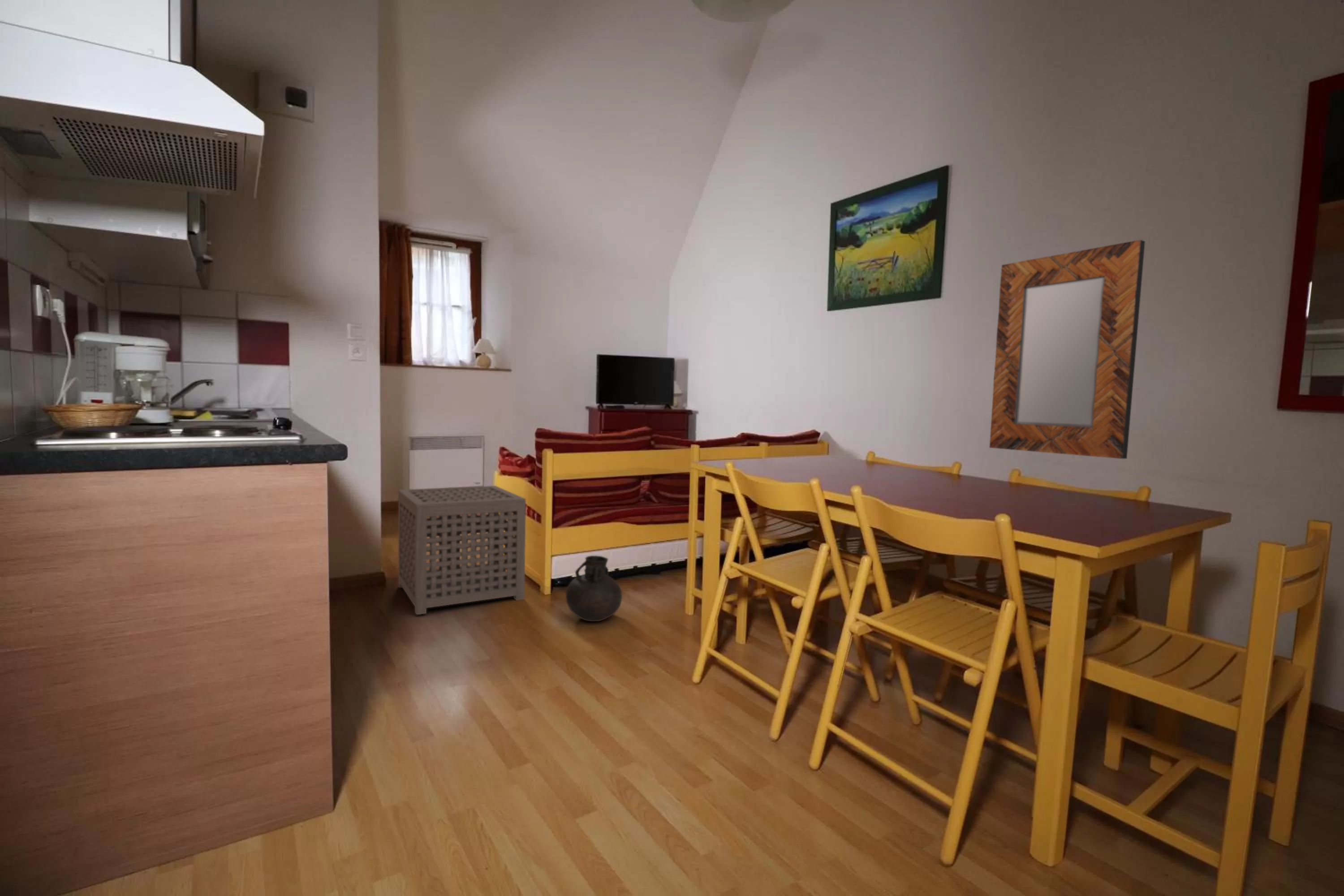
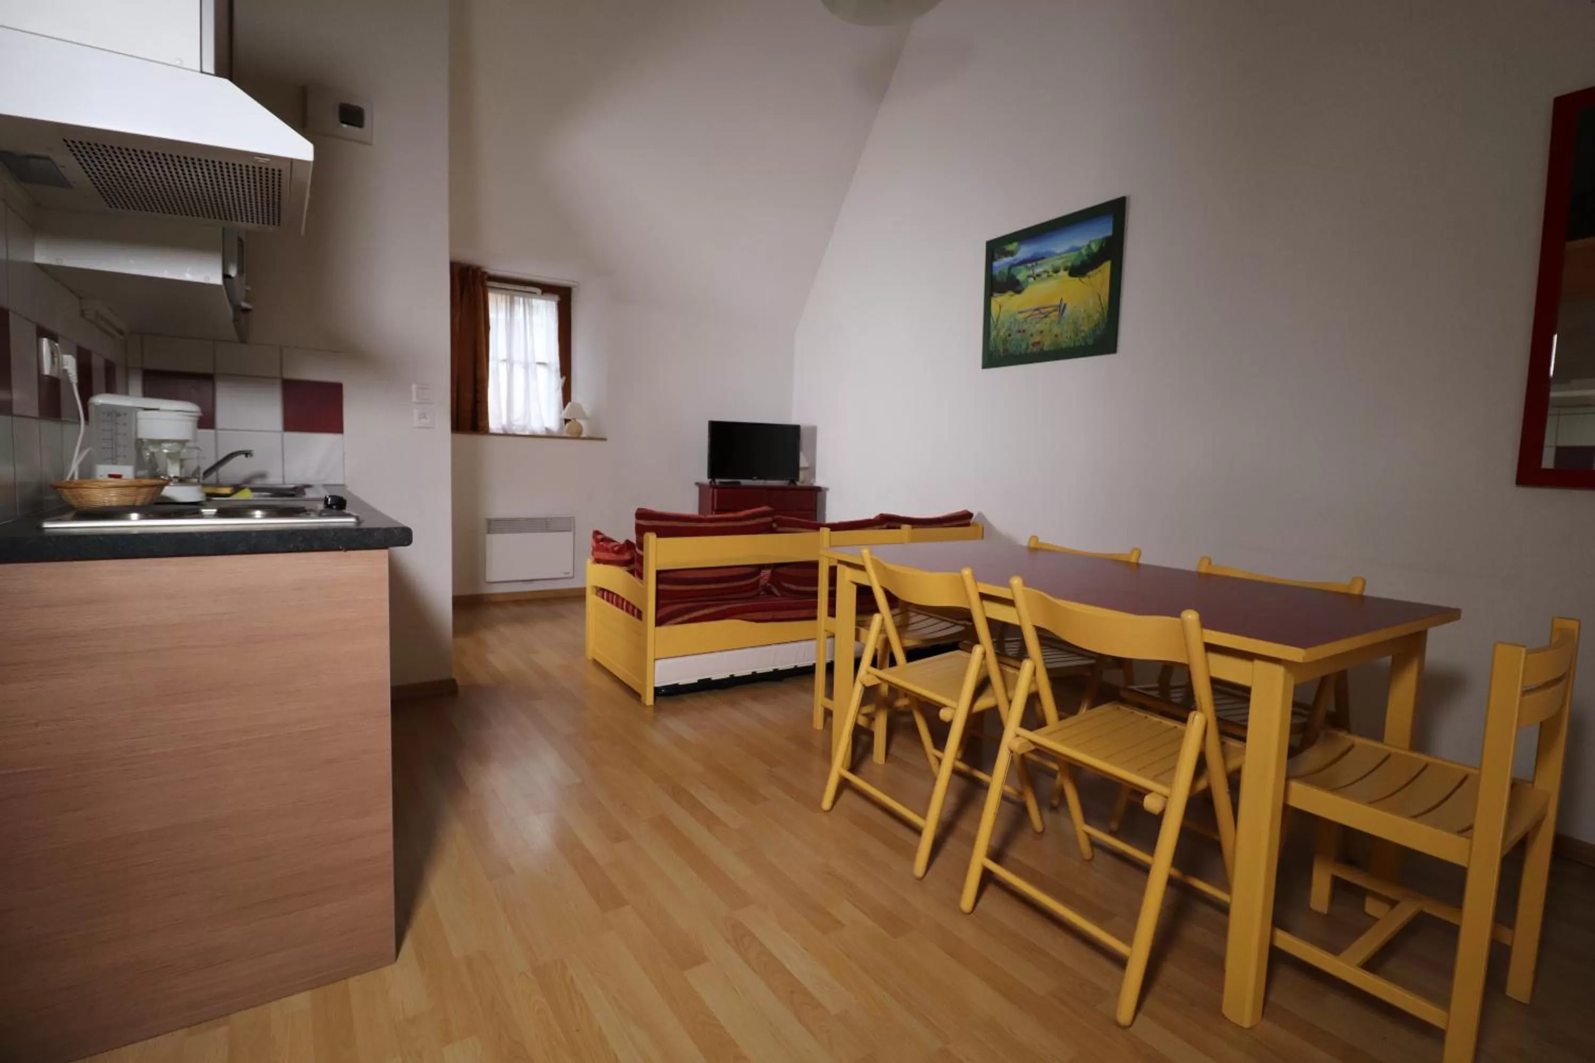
- home mirror (1059, 354)
- vase (594, 588)
- side table (460, 543)
